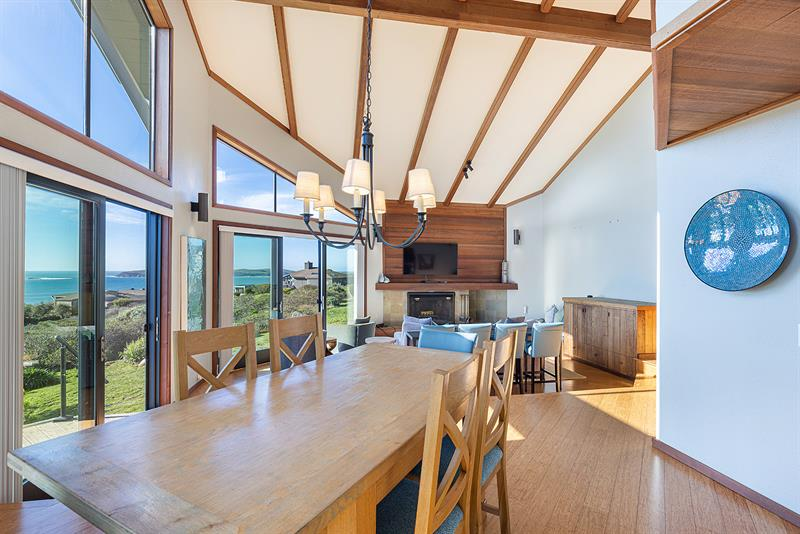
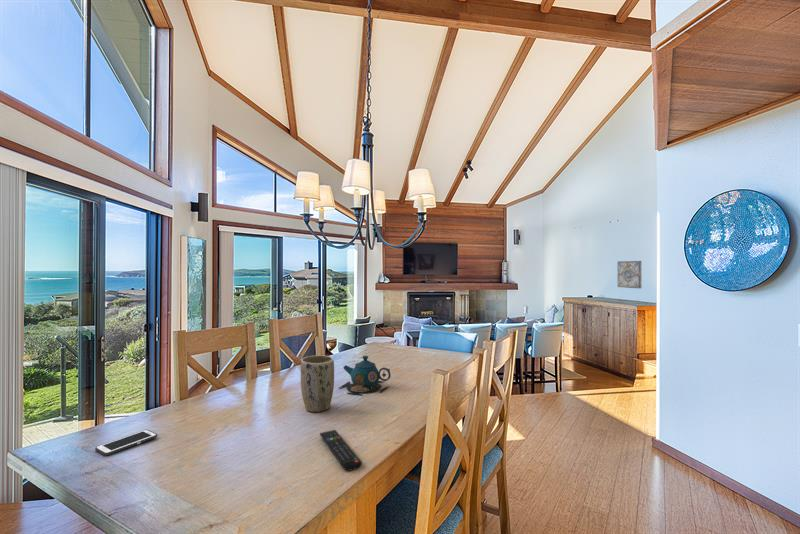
+ remote control (339, 448)
+ cell phone (127, 441)
+ teapot (365, 372)
+ plant pot (317, 383)
+ wall art (629, 274)
